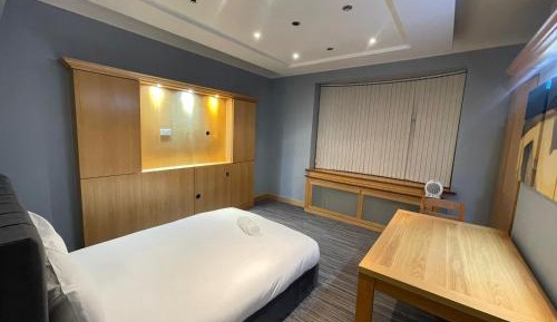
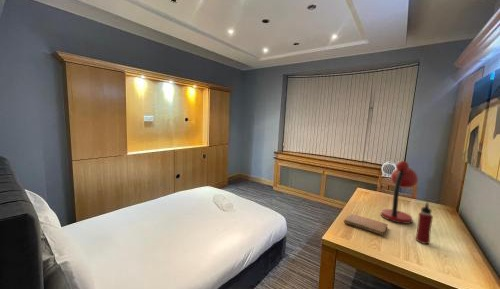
+ water bottle (424, 222)
+ notebook (365, 223)
+ desk lamp (399, 188)
